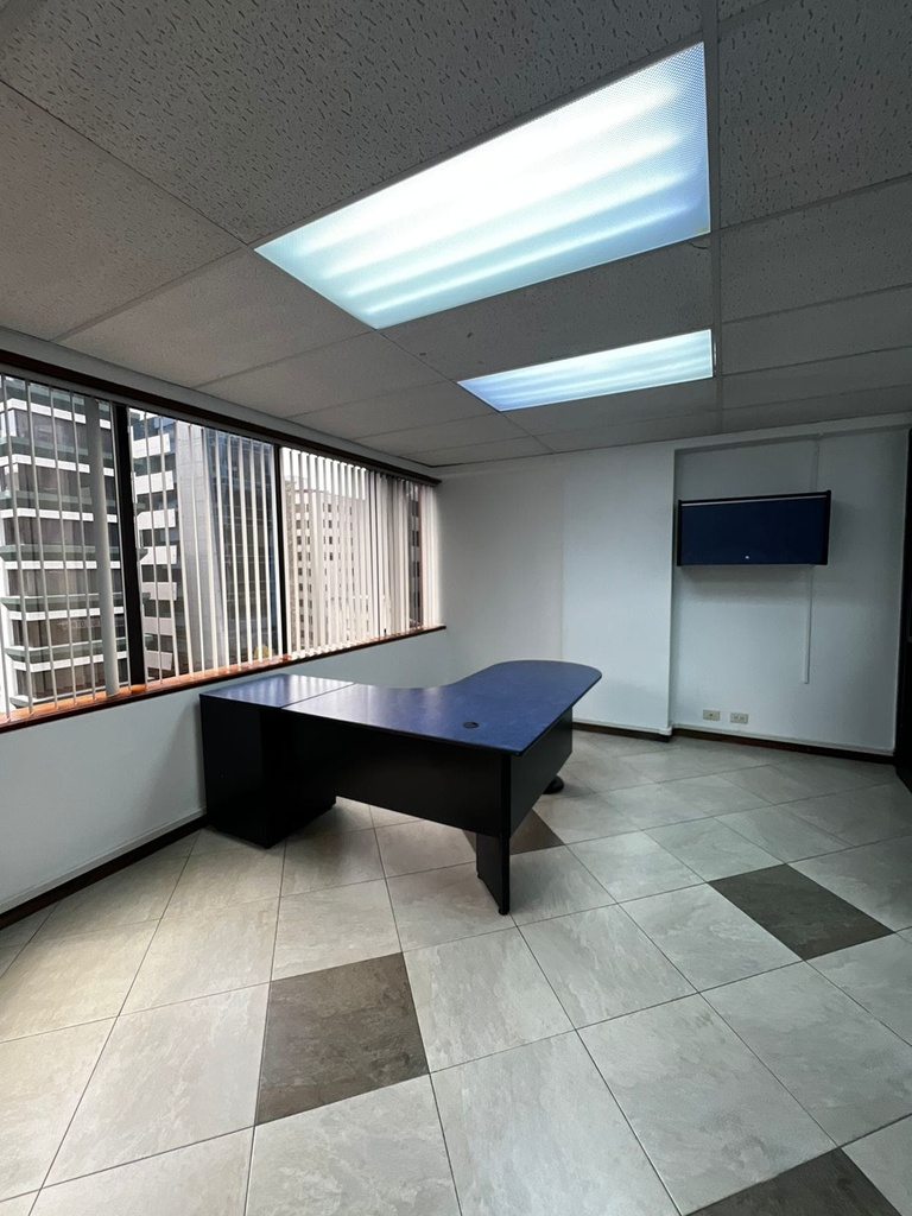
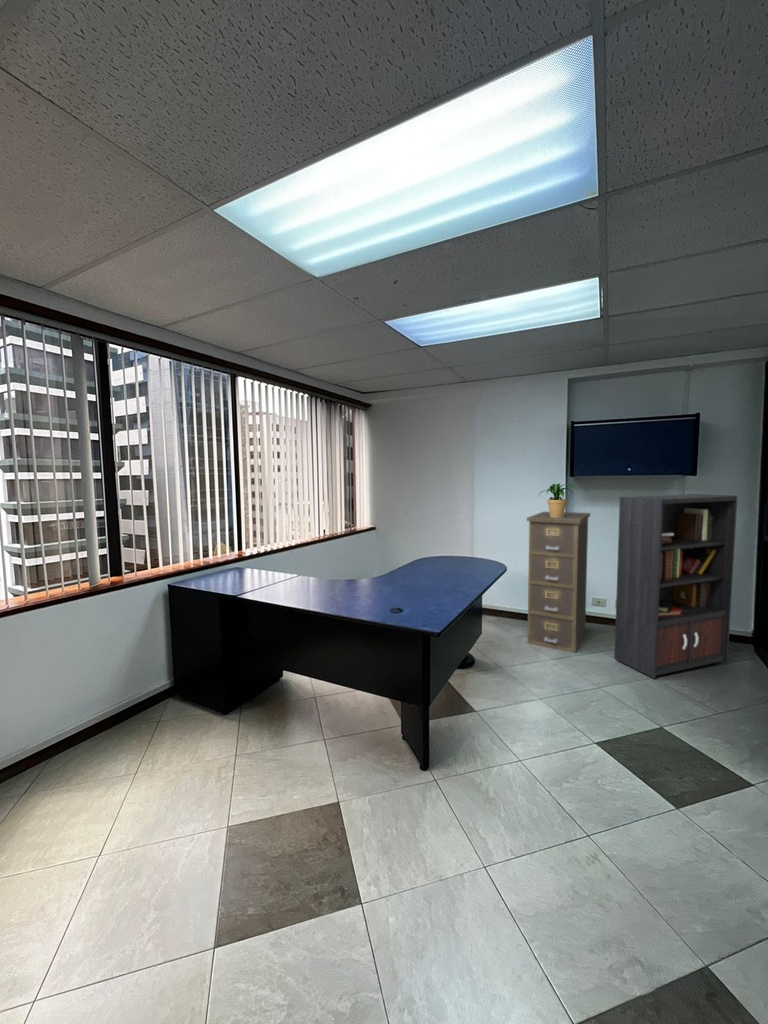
+ filing cabinet (558, 576)
+ bookcase (670, 576)
+ potted plant (557, 500)
